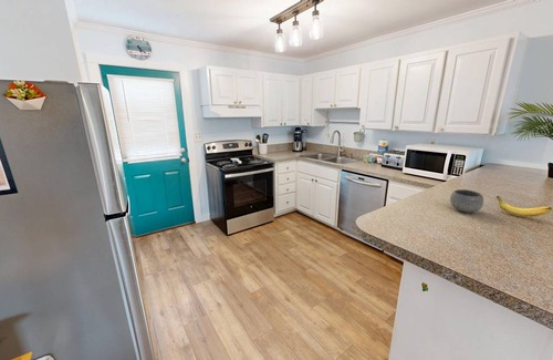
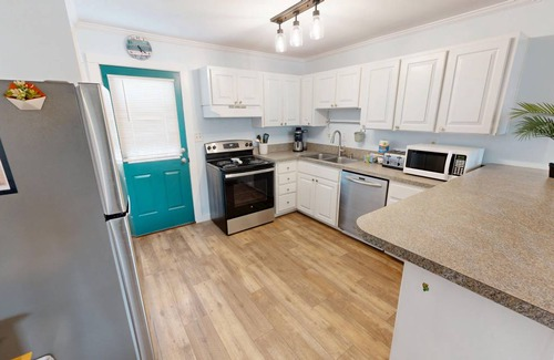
- banana (521, 208)
- bowl (466, 202)
